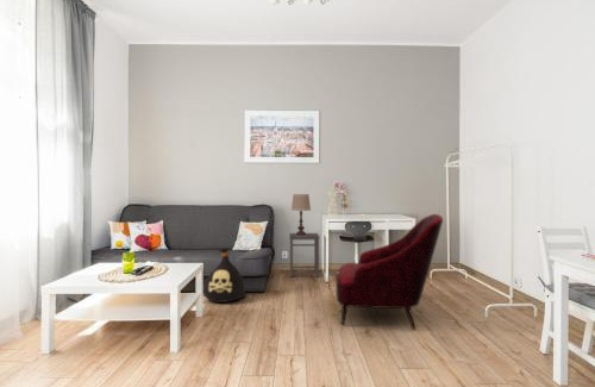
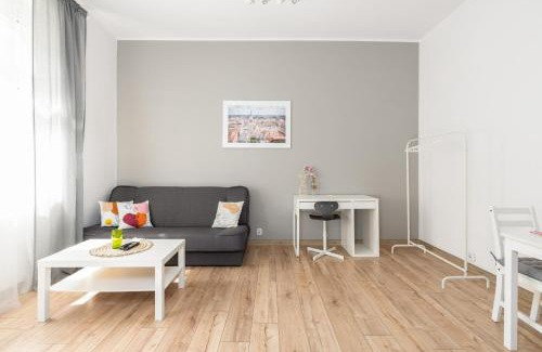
- side table (303, 245)
- armchair (387, 263)
- table lamp (300, 214)
- bag (224, 273)
